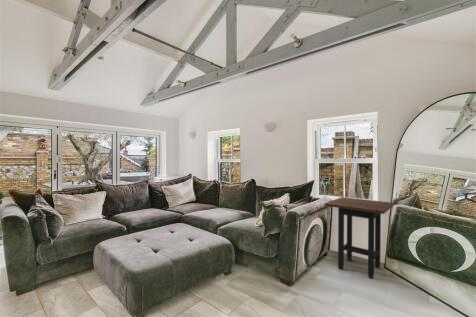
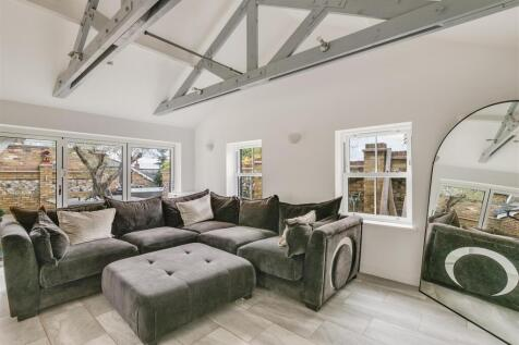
- side table (351, 235)
